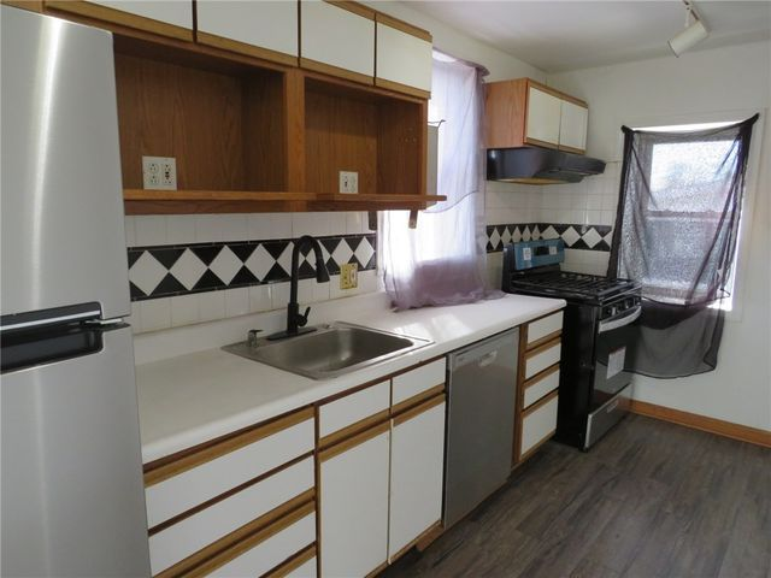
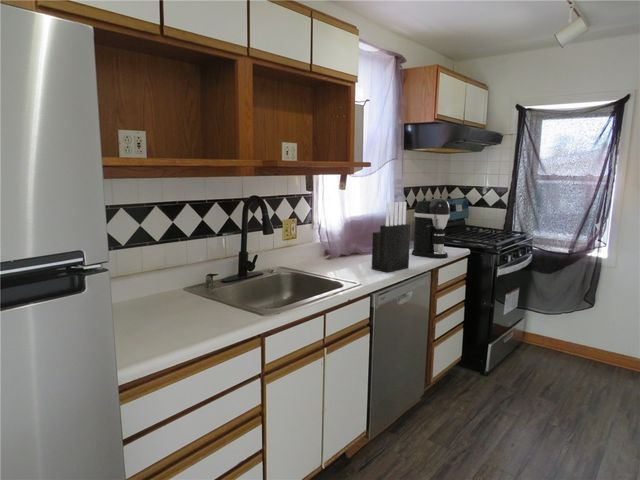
+ coffee maker (430, 226)
+ knife block (389, 235)
